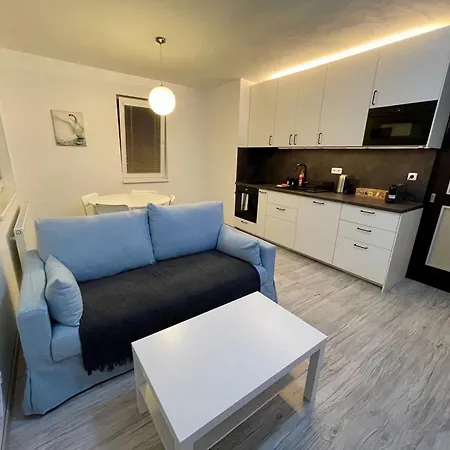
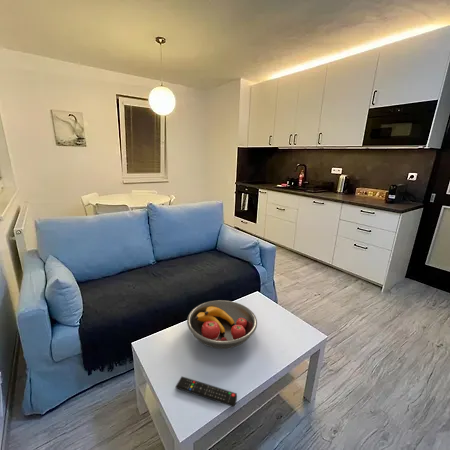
+ remote control (206, 391)
+ fruit bowl (222, 324)
